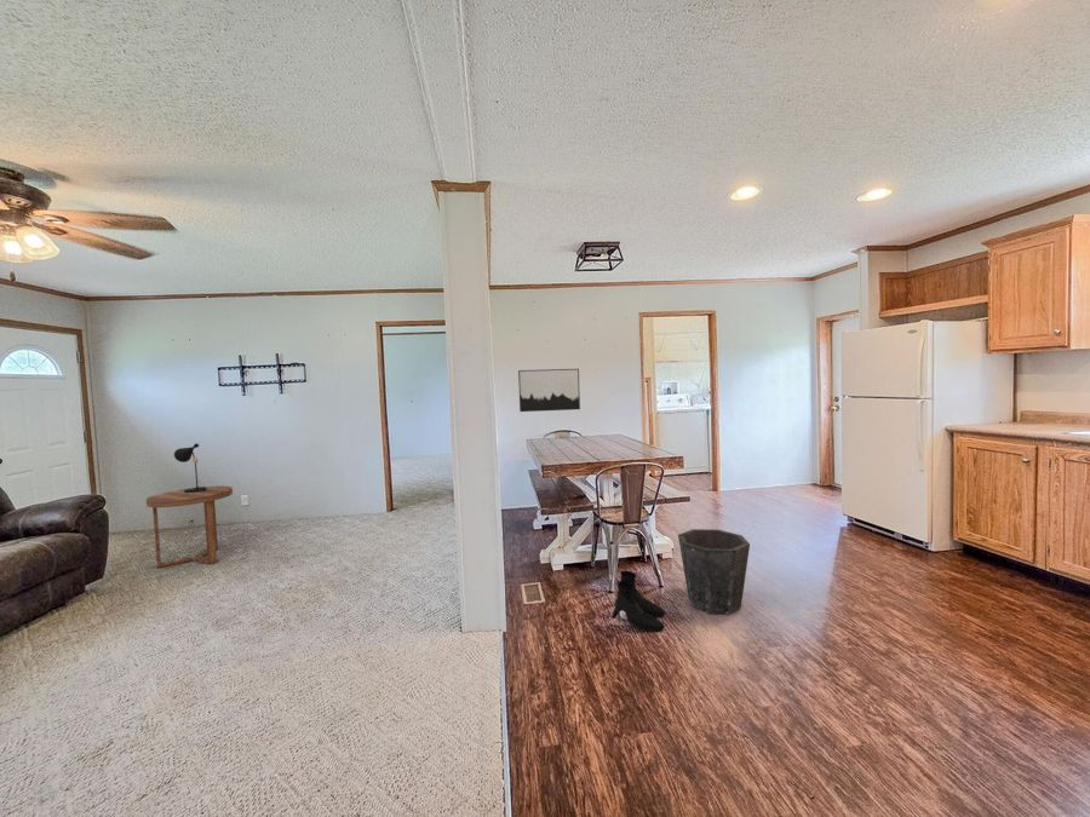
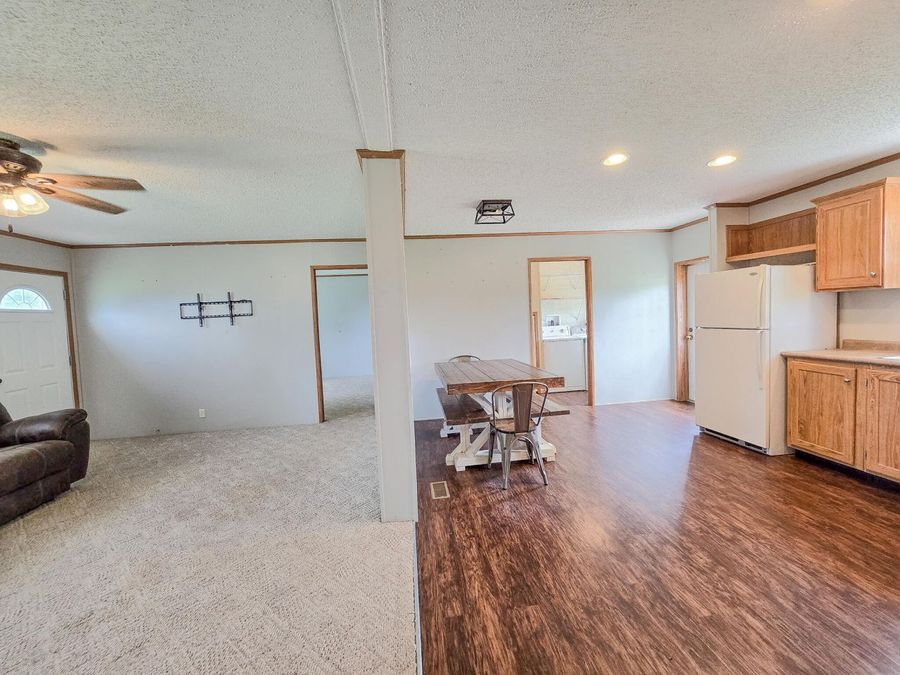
- side table (205, 524)
- wall art (549, 390)
- waste bin (712, 570)
- table lamp (195, 466)
- boots (637, 598)
